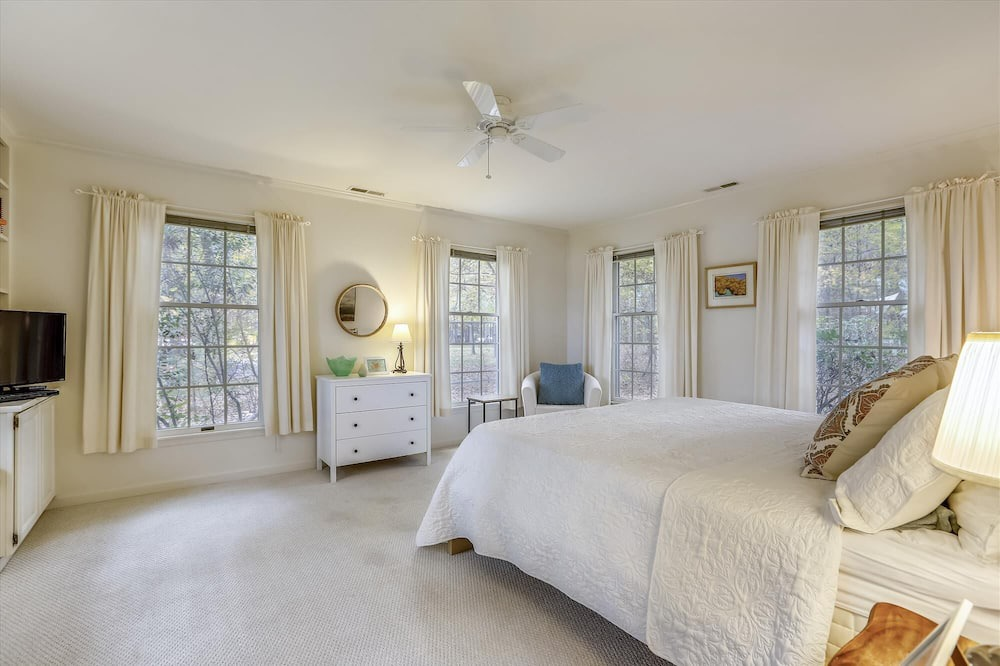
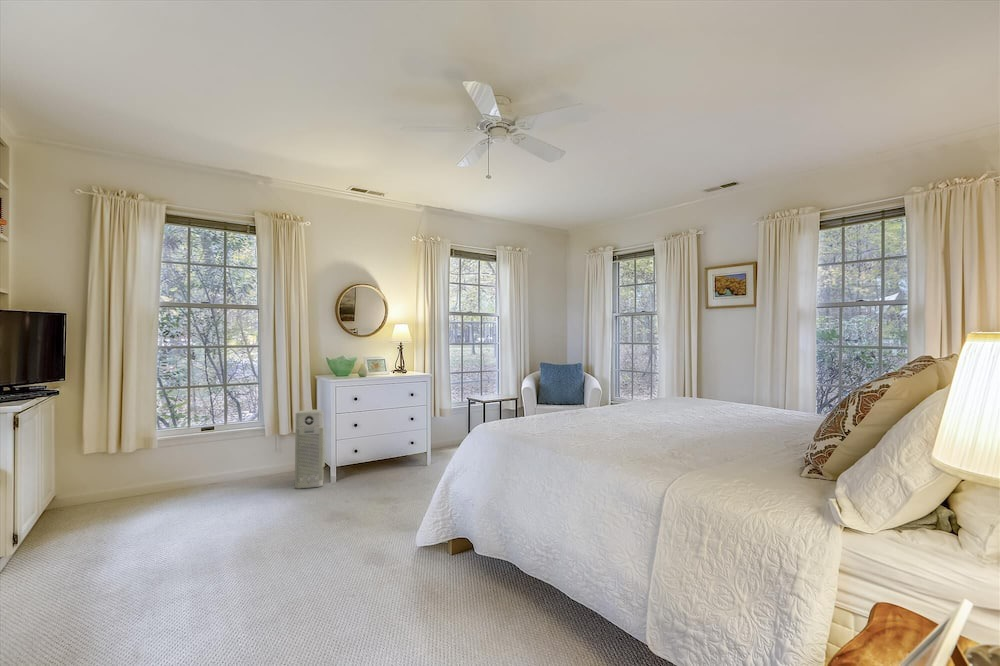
+ air purifier (310, 446)
